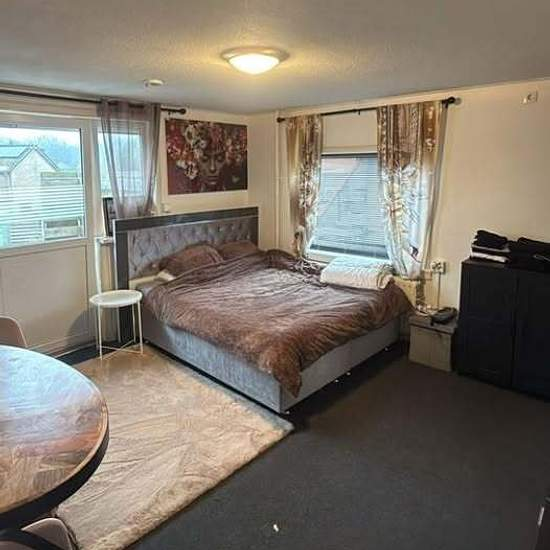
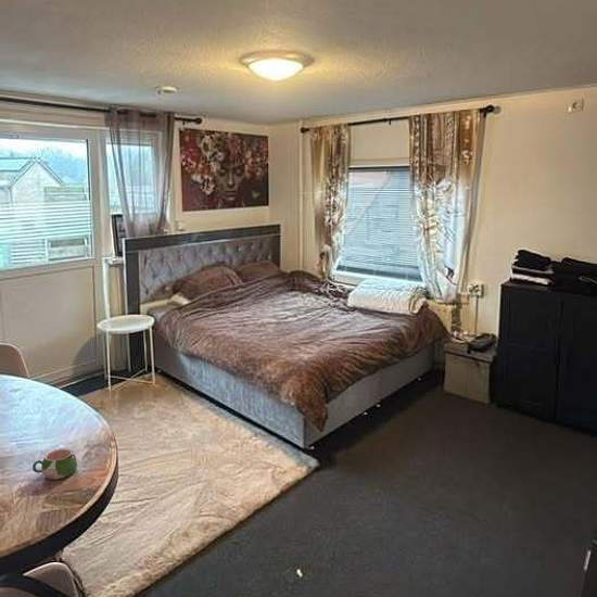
+ mug (54, 463)
